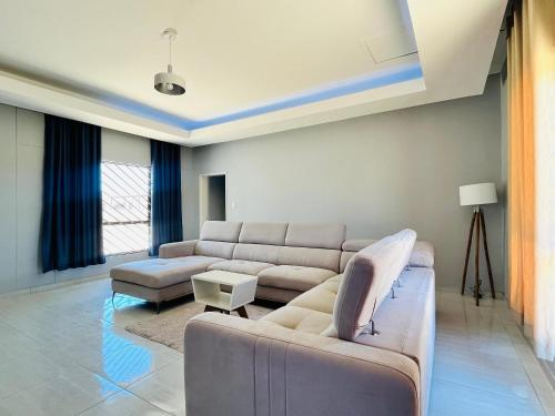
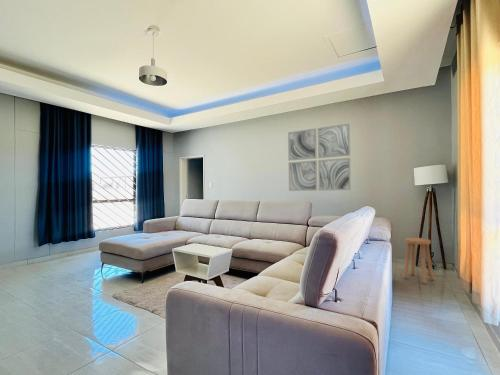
+ wall art (316, 158)
+ stool (421, 259)
